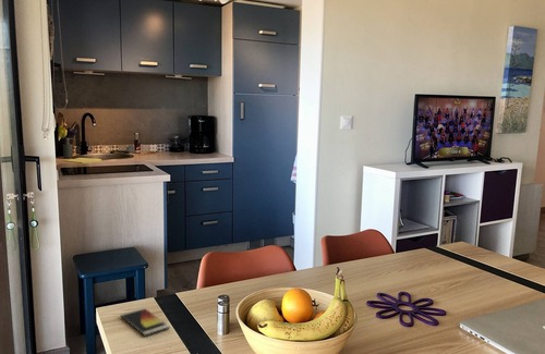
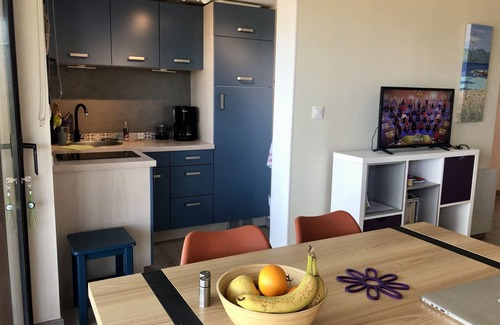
- smartphone (144, 320)
